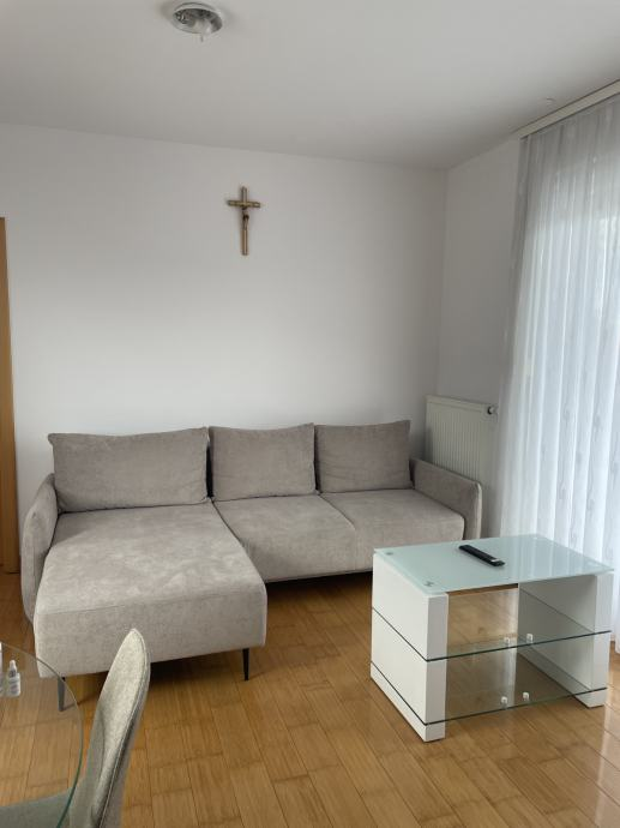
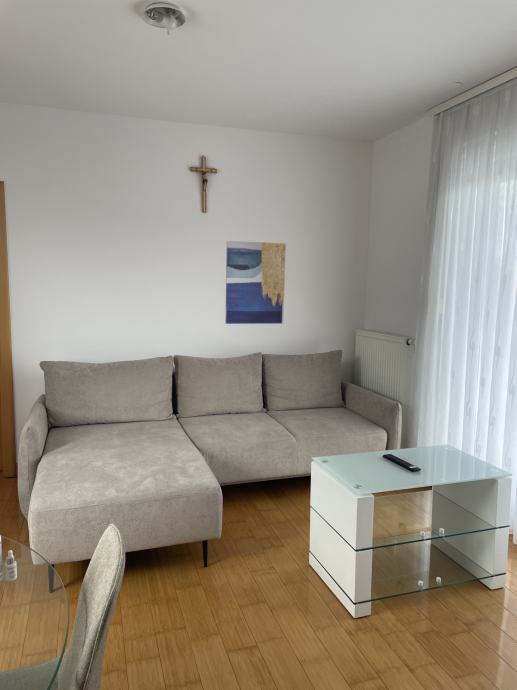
+ wall art (255, 283)
